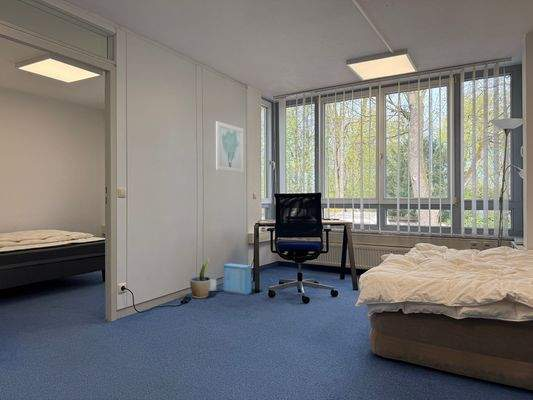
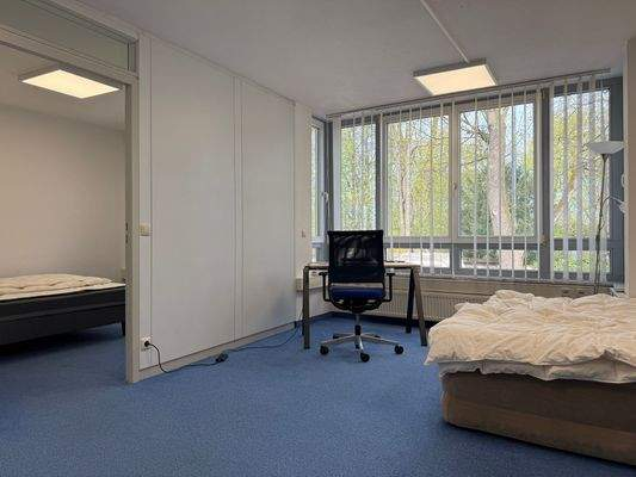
- wall art (230, 148)
- potted plant (200, 278)
- storage bin (226, 278)
